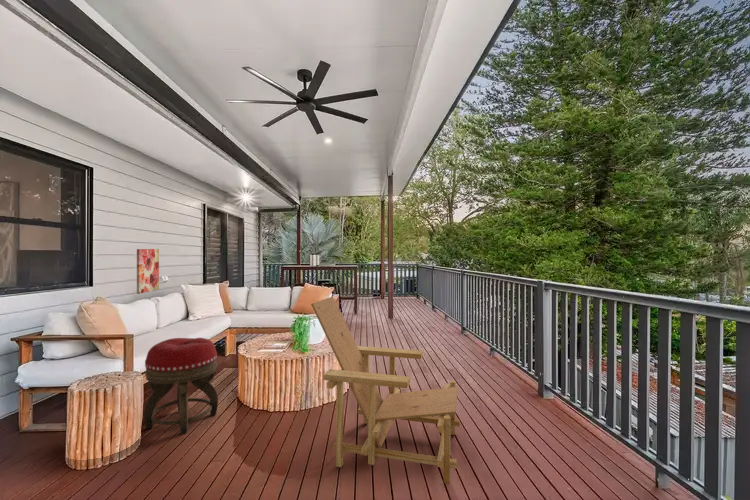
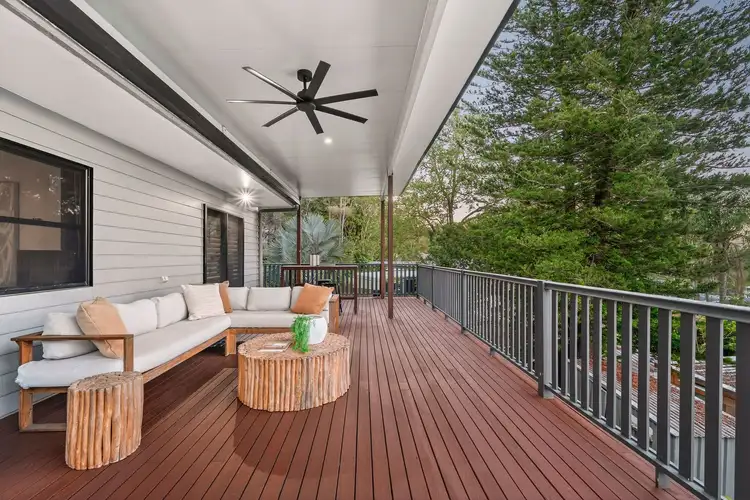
- lounge chair (386, 374)
- footstool (182, 381)
- wall art (148, 270)
